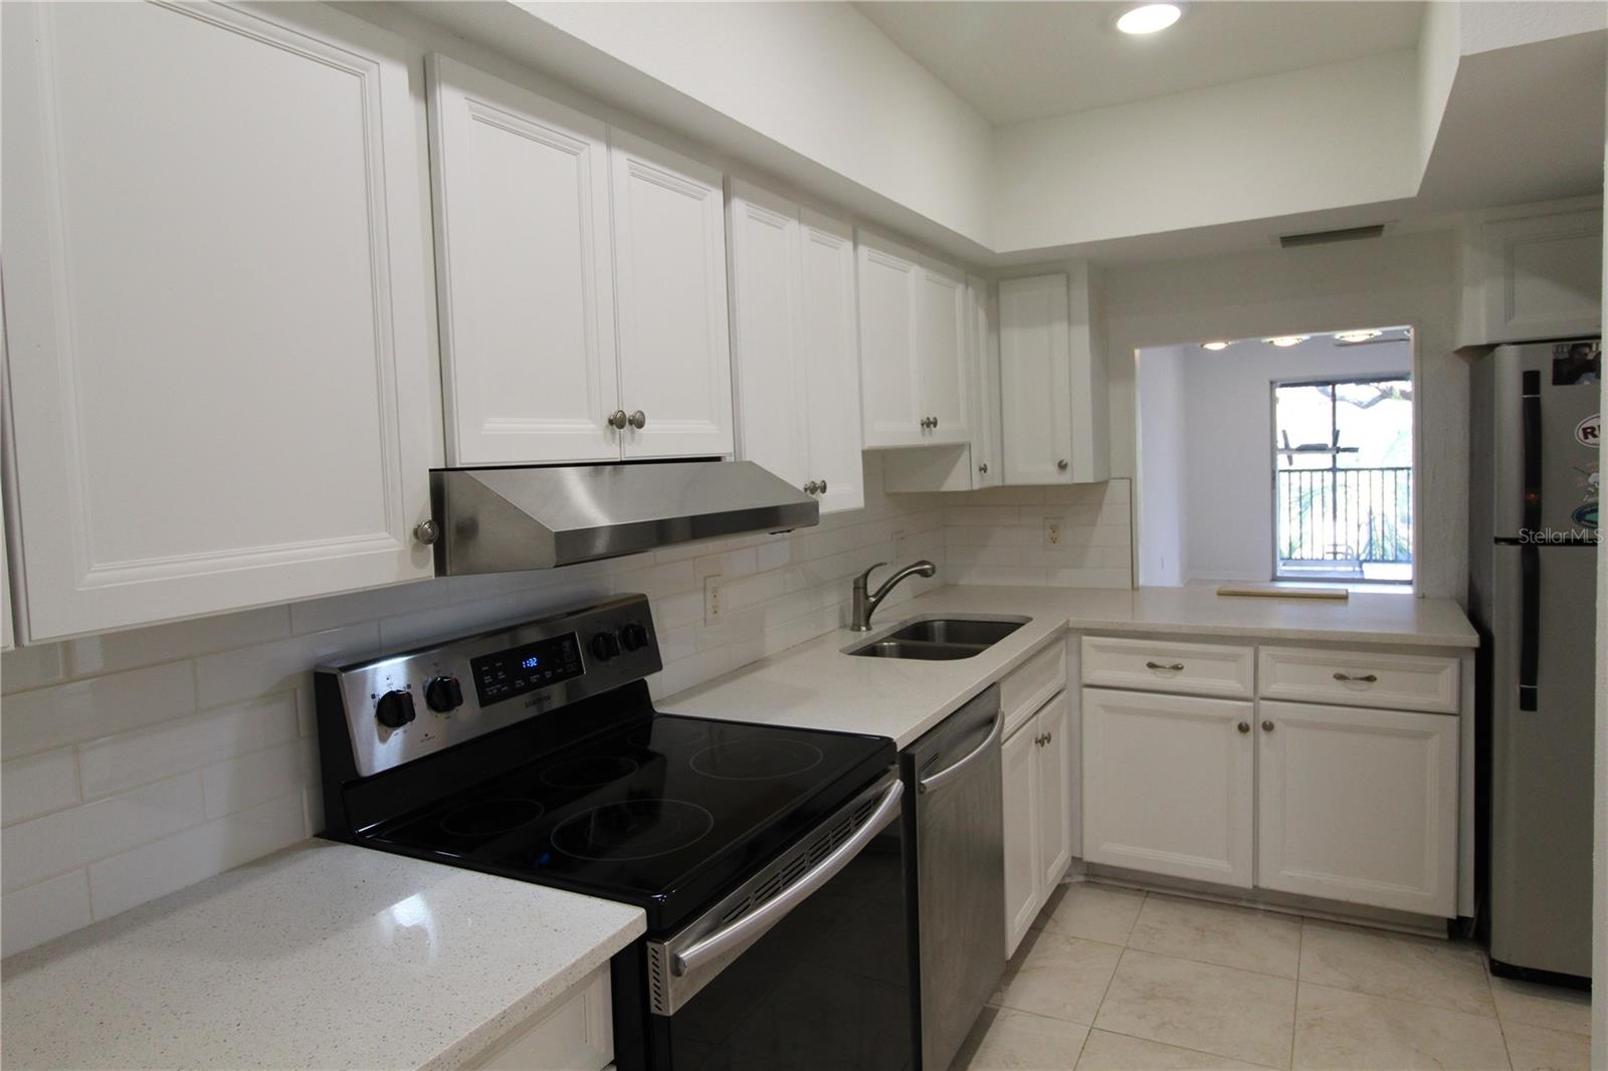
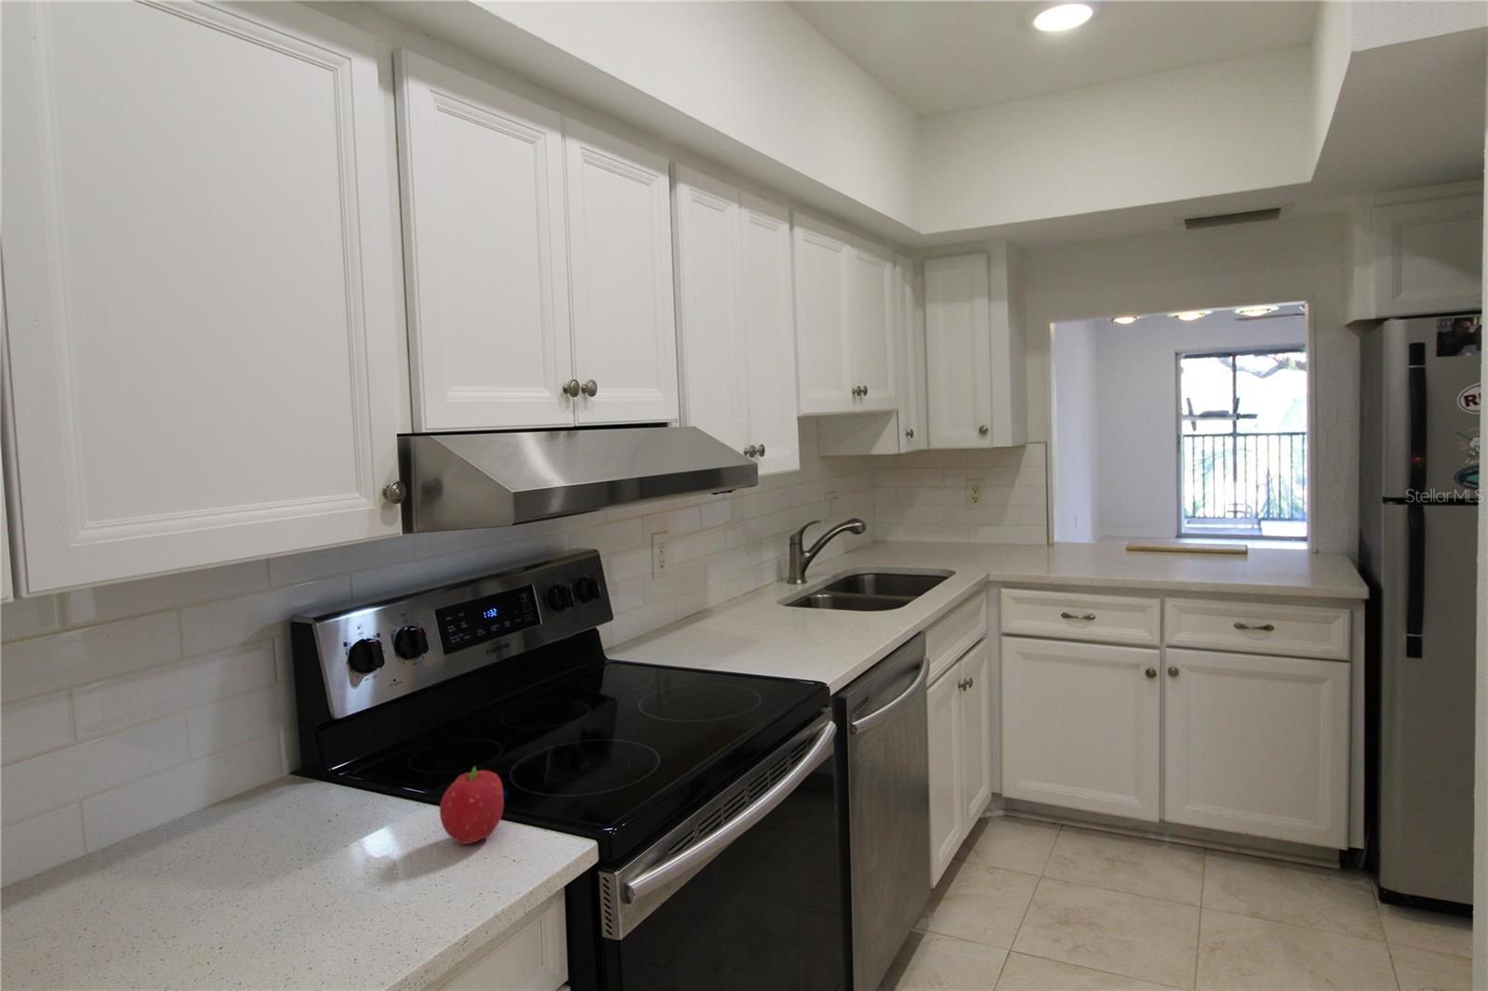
+ fruit (471, 803)
